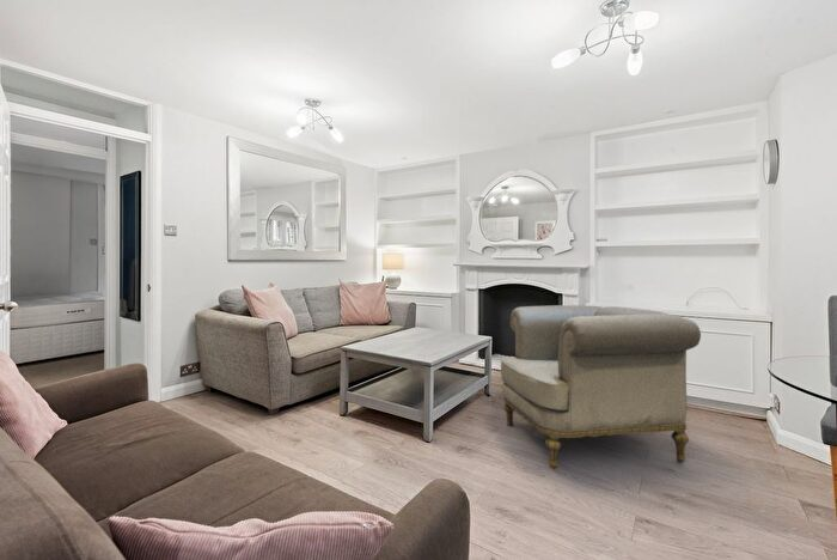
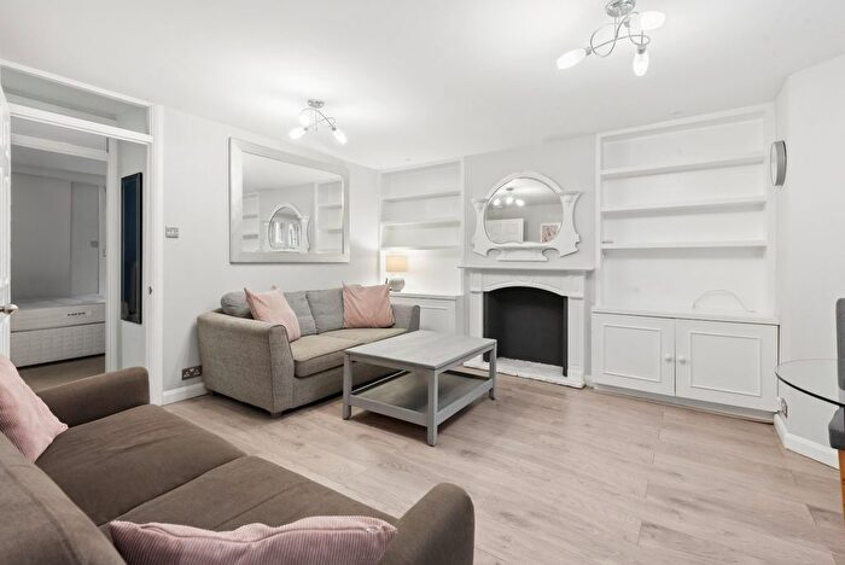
- armchair (580, 375)
